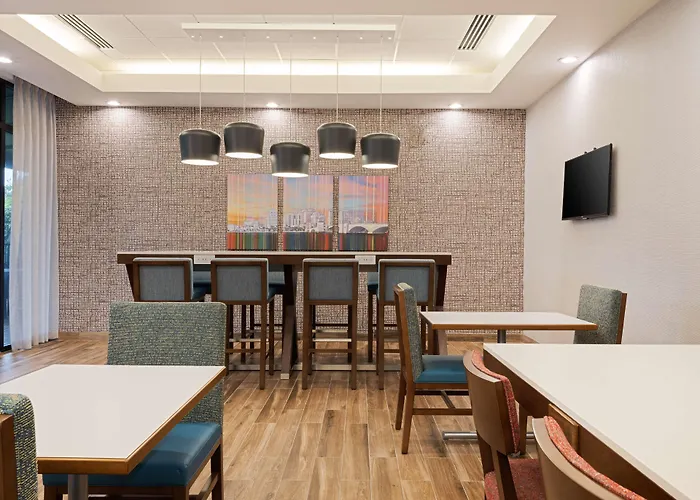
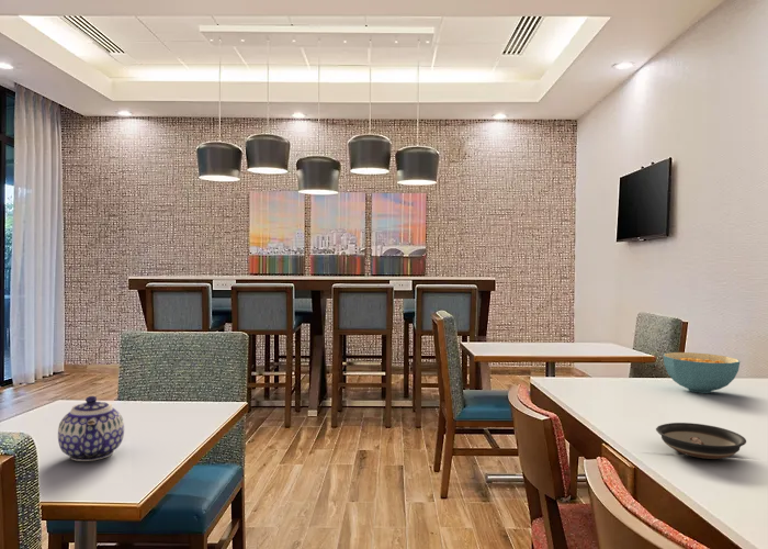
+ saucer (699, 442)
+ cereal bowl (699, 373)
+ teapot (91, 425)
